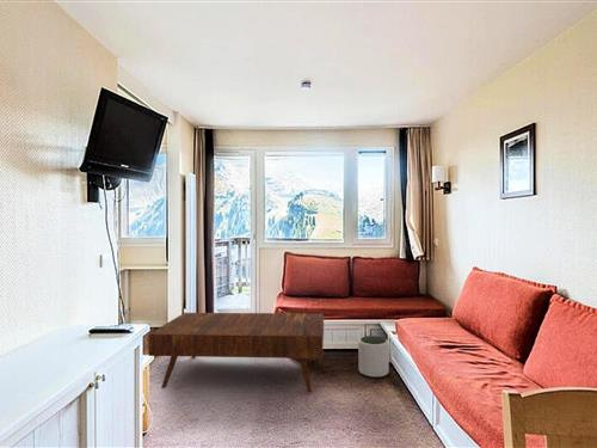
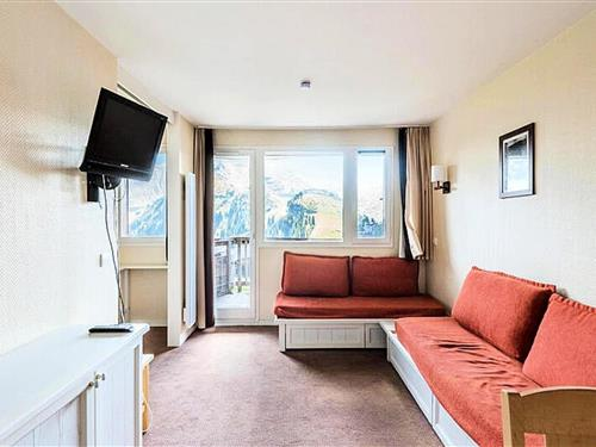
- plant pot (373, 355)
- coffee table (245, 346)
